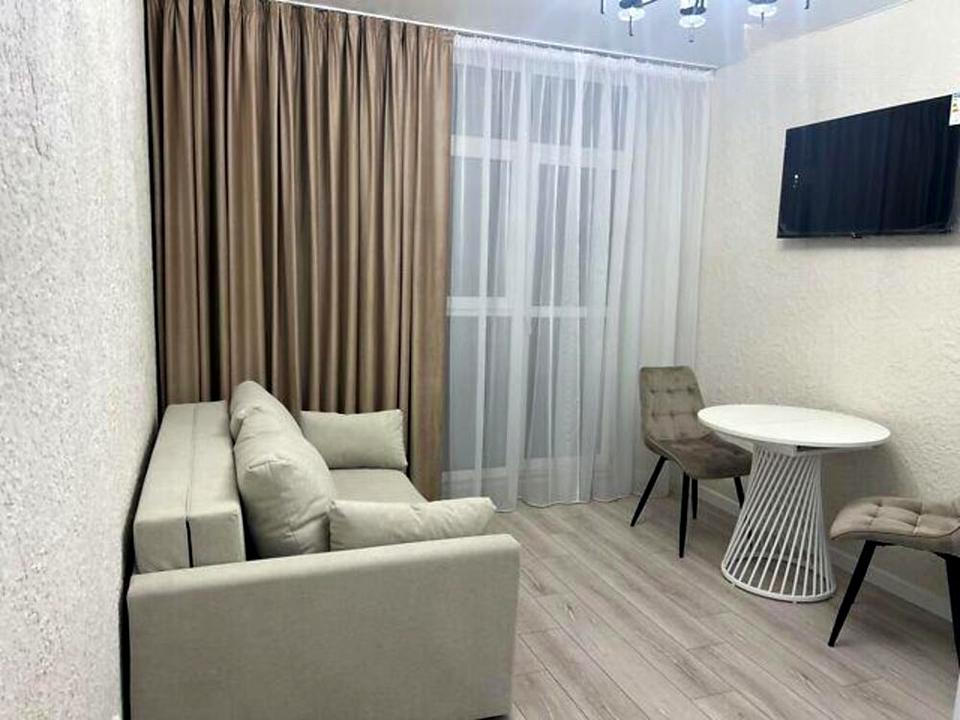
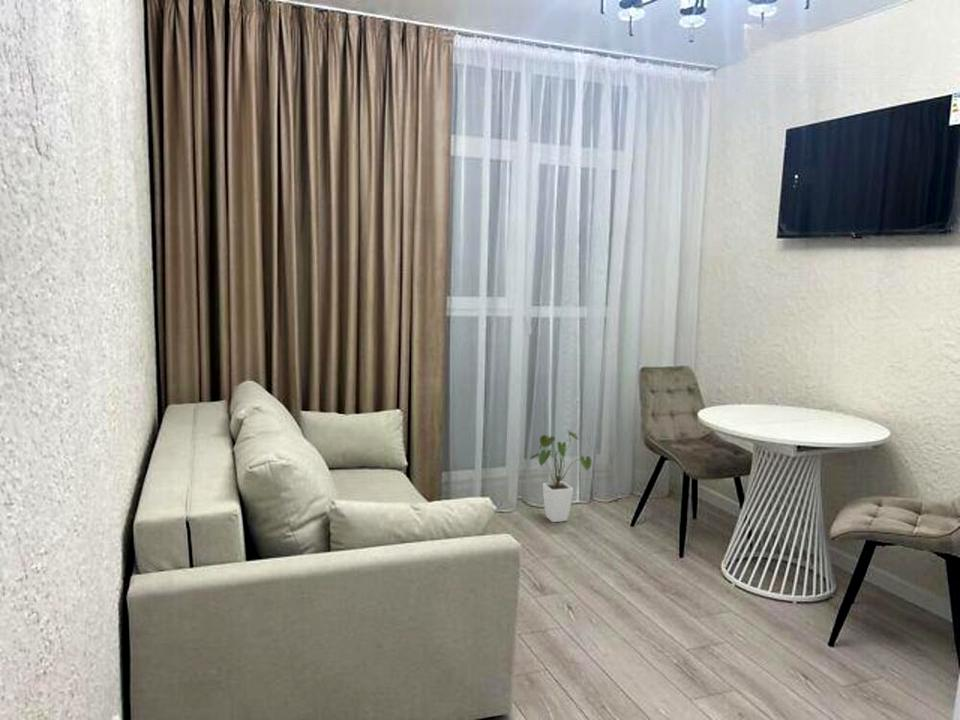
+ house plant (564, 476)
